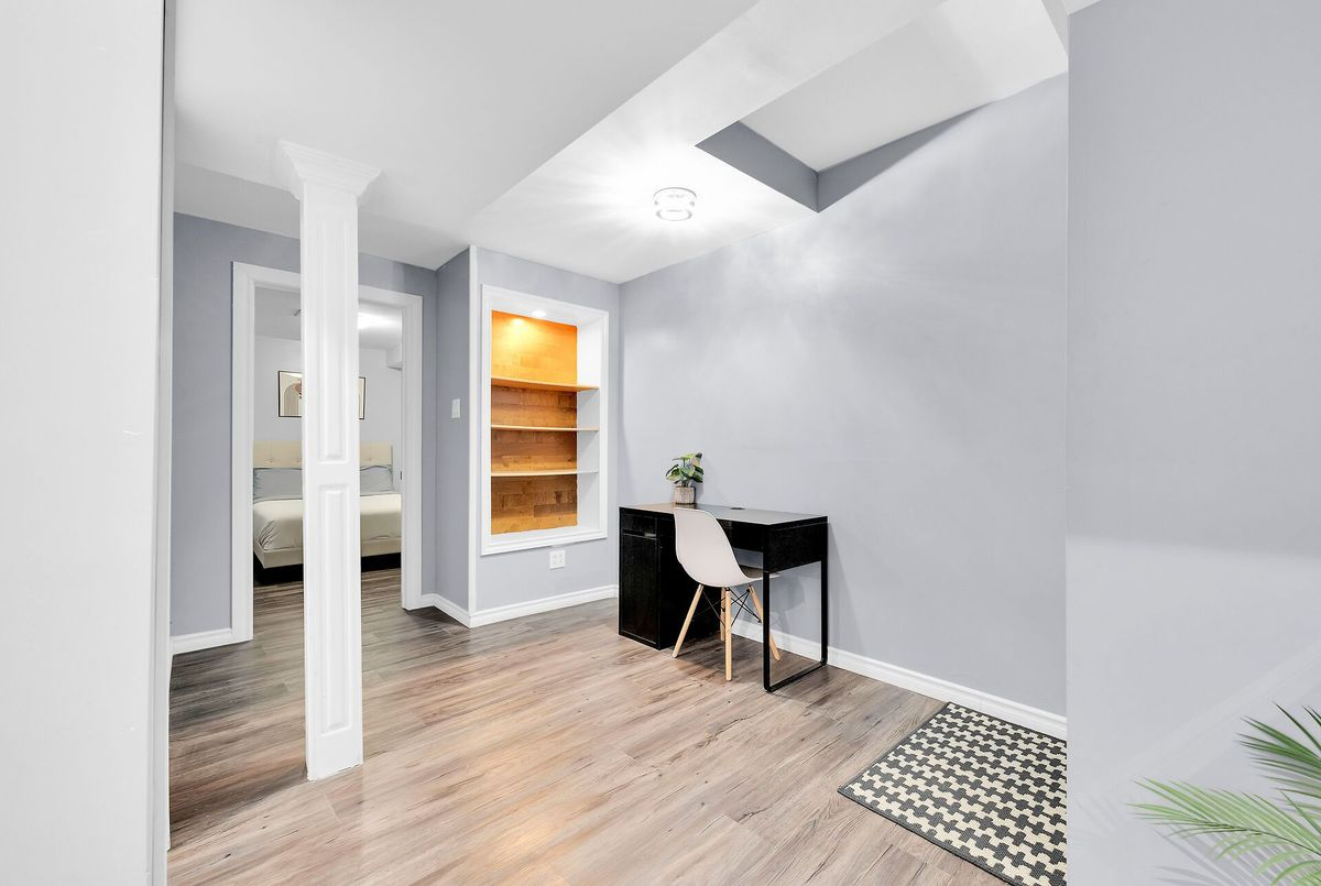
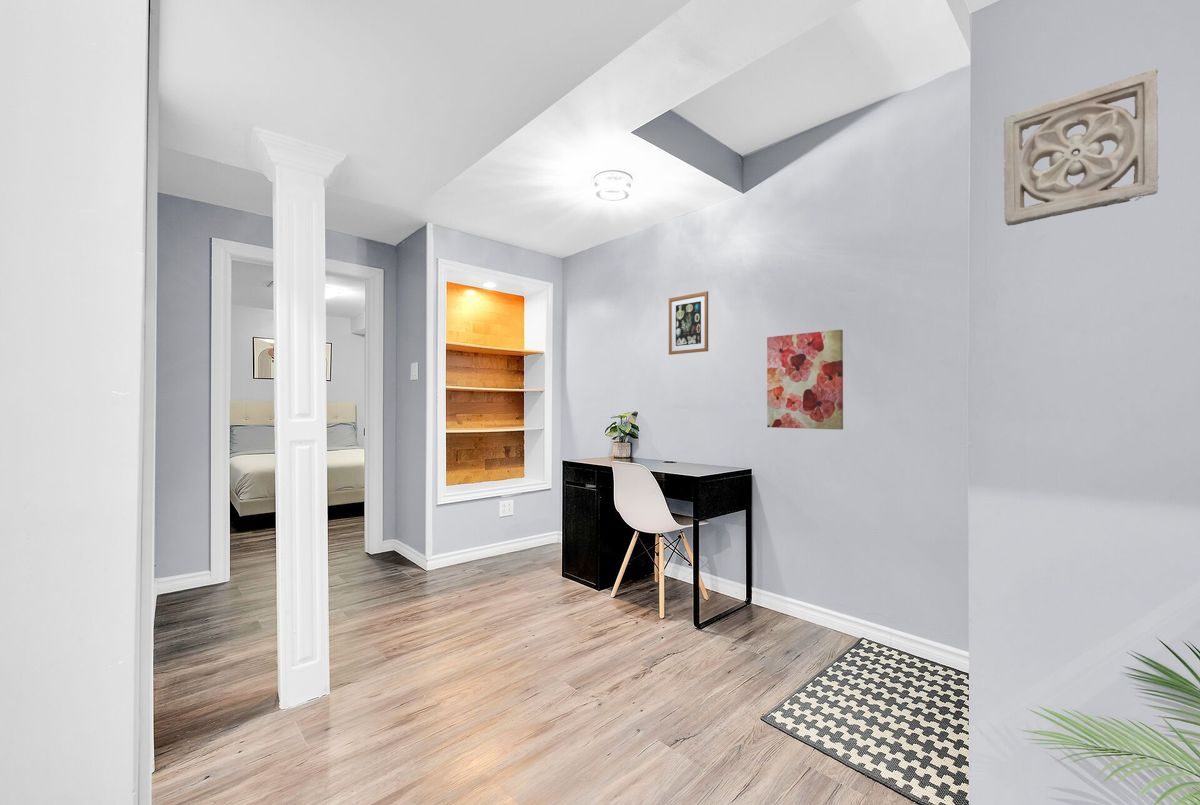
+ wall ornament (1075, 154)
+ wall art (803, 381)
+ wall art (687, 324)
